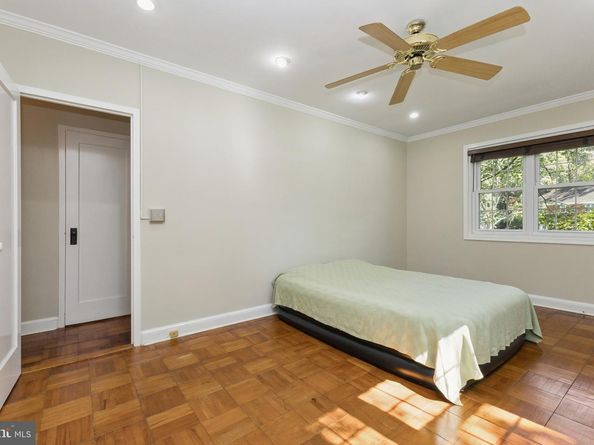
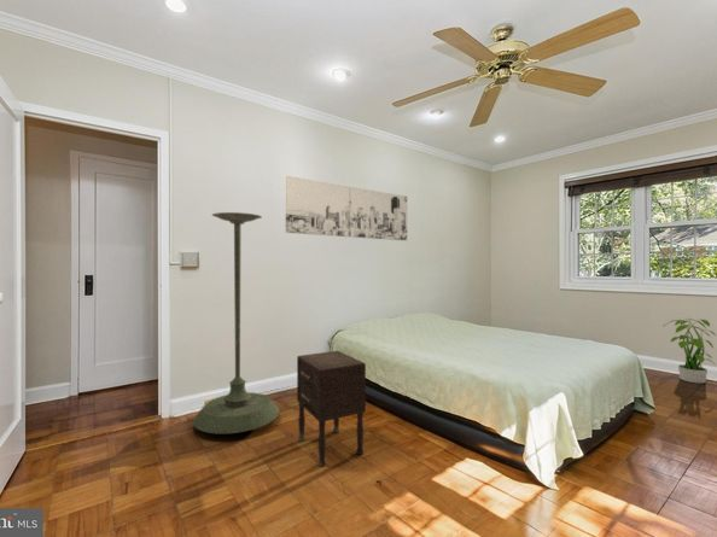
+ nightstand (328, 403)
+ potted plant (686, 349)
+ plant stand (237, 319)
+ wall art (354, 211)
